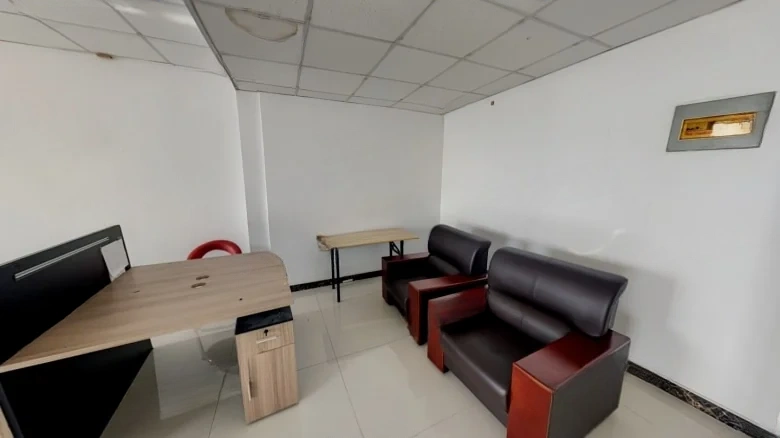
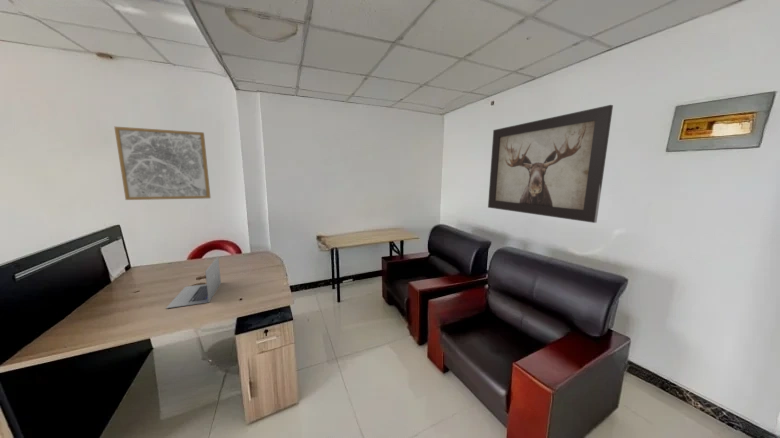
+ laptop (195, 285)
+ wall art (166, 165)
+ wall art (536, 168)
